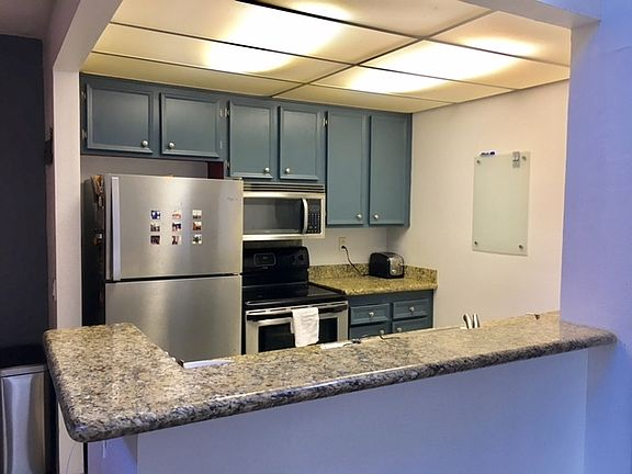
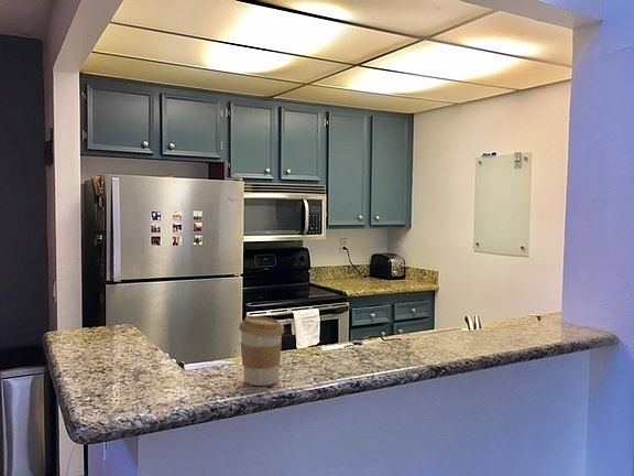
+ coffee cup (261, 348)
